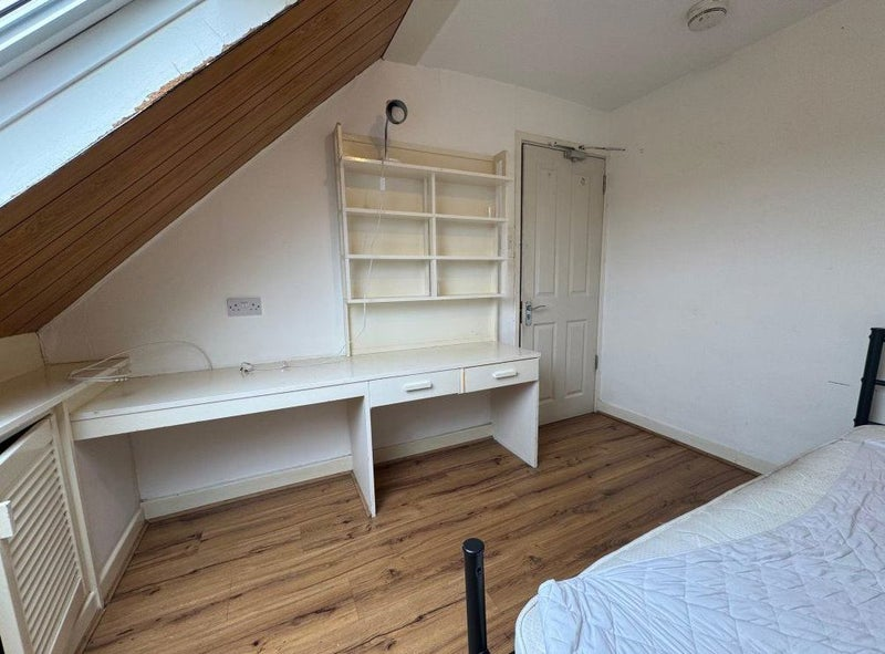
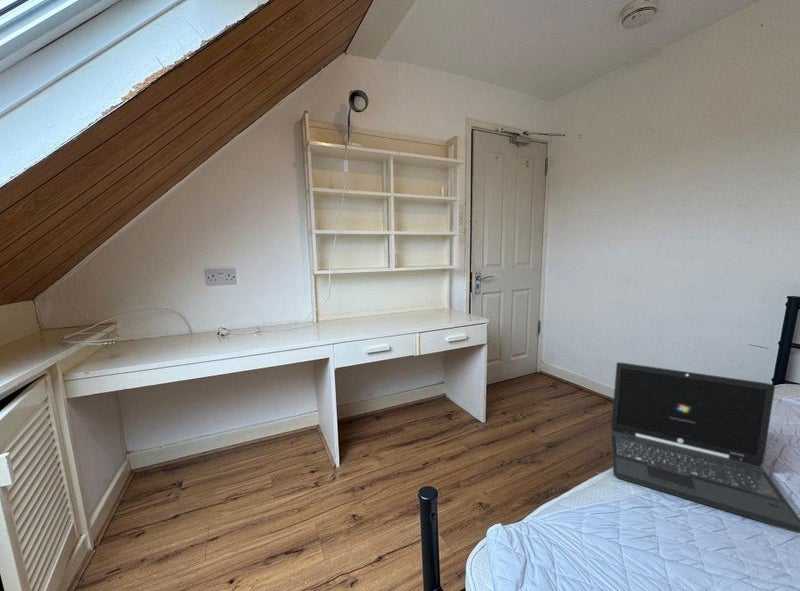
+ laptop (692, 431)
